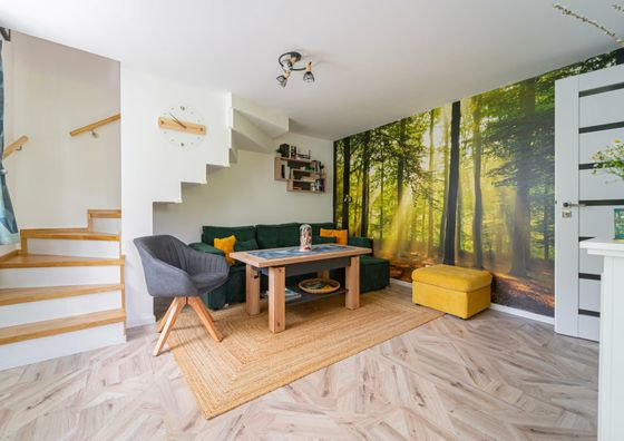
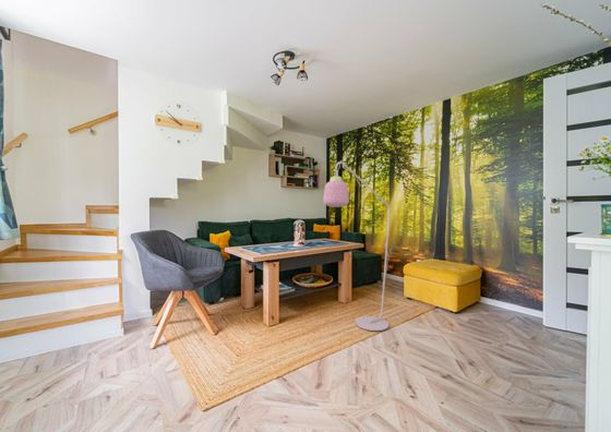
+ floor lamp (385, 243)
